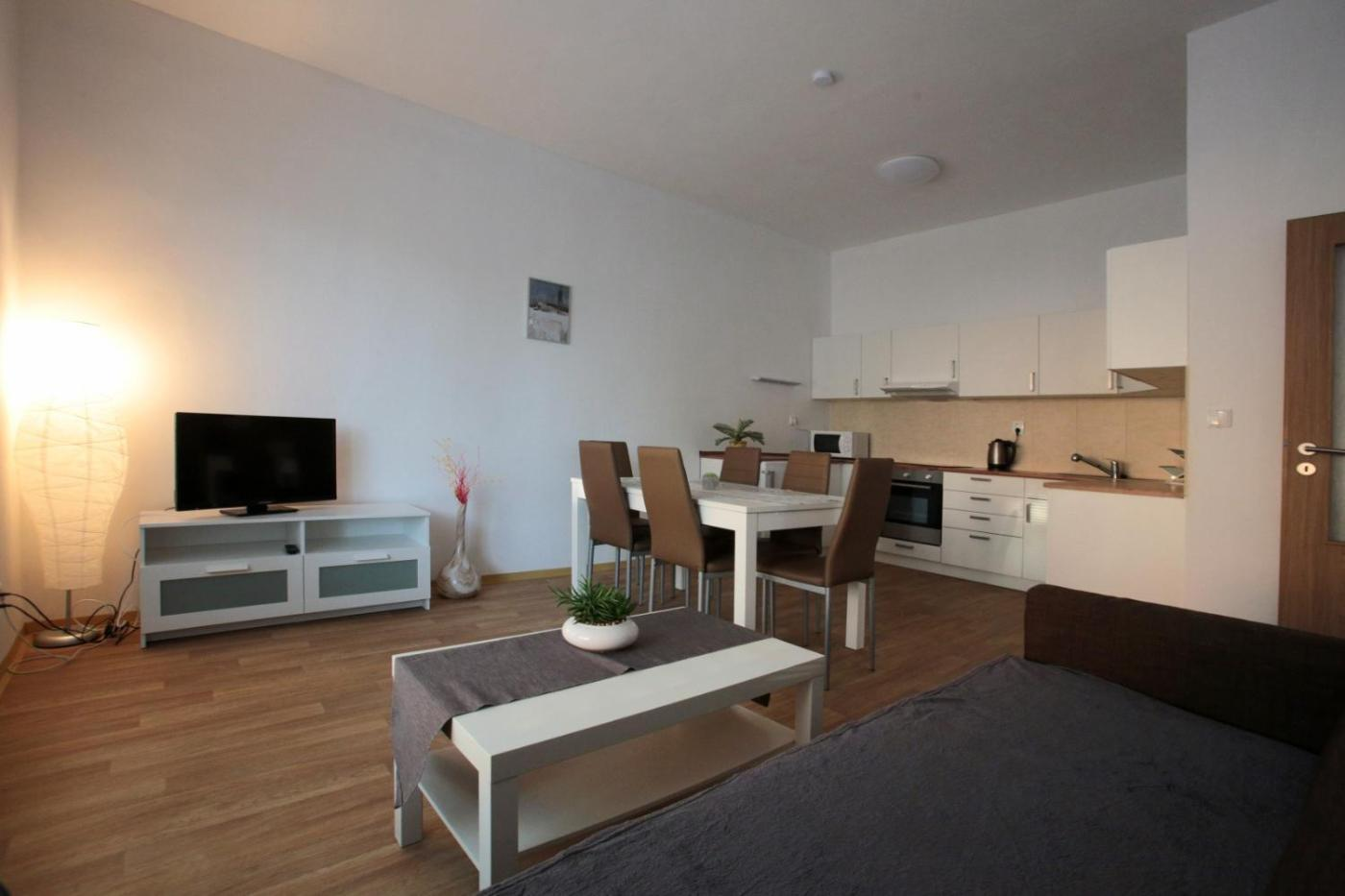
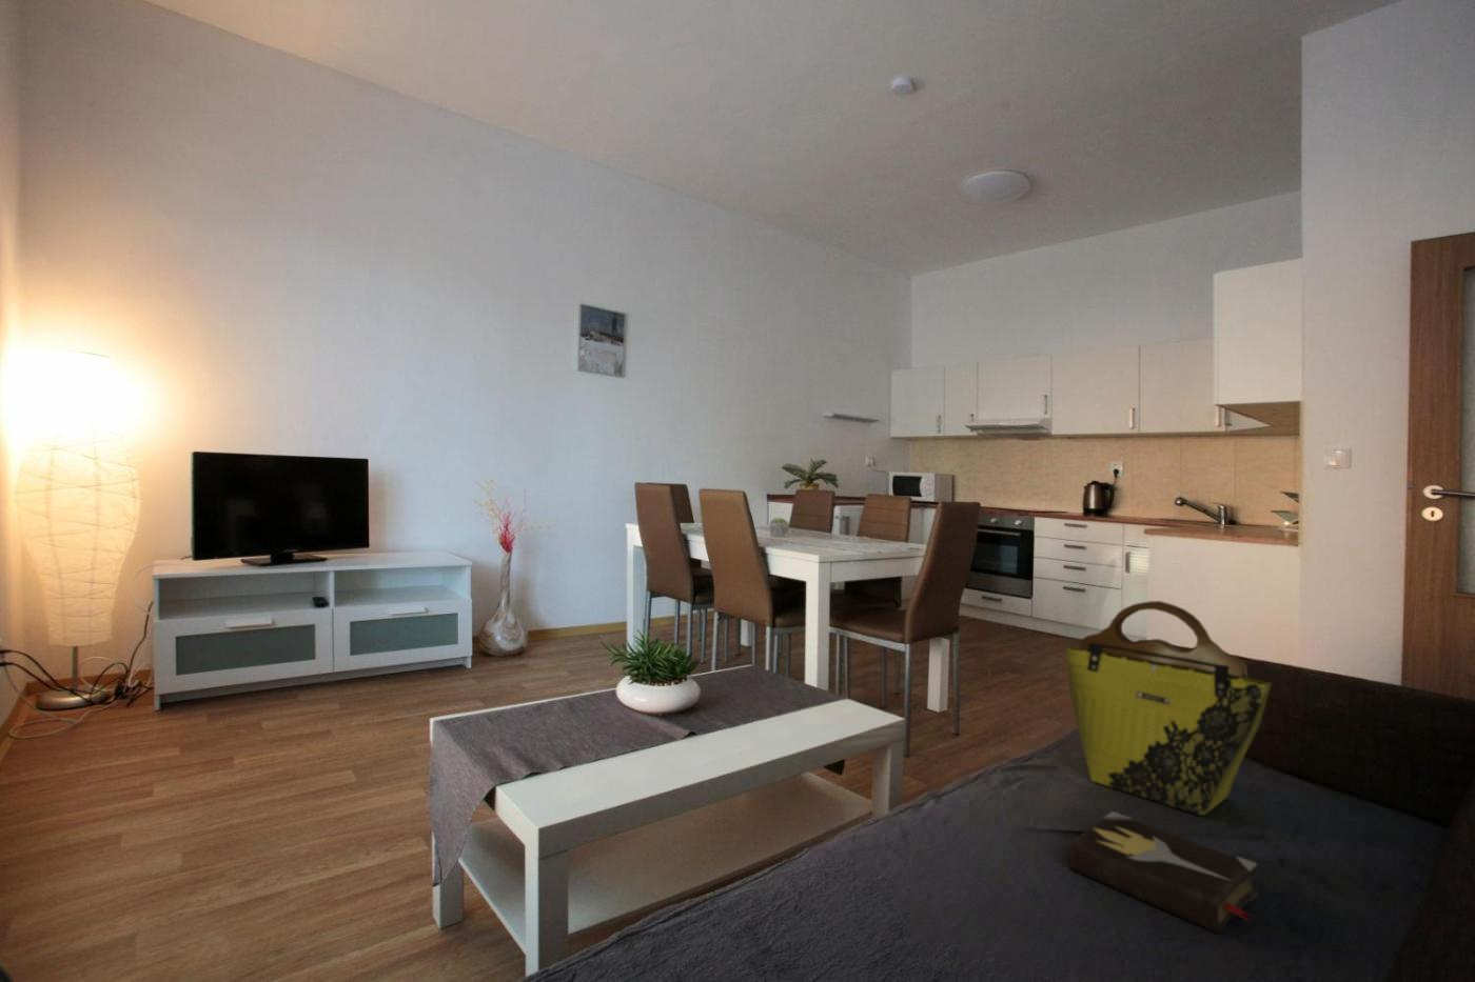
+ tote bag (1158, 695)
+ hardback book (1159, 864)
